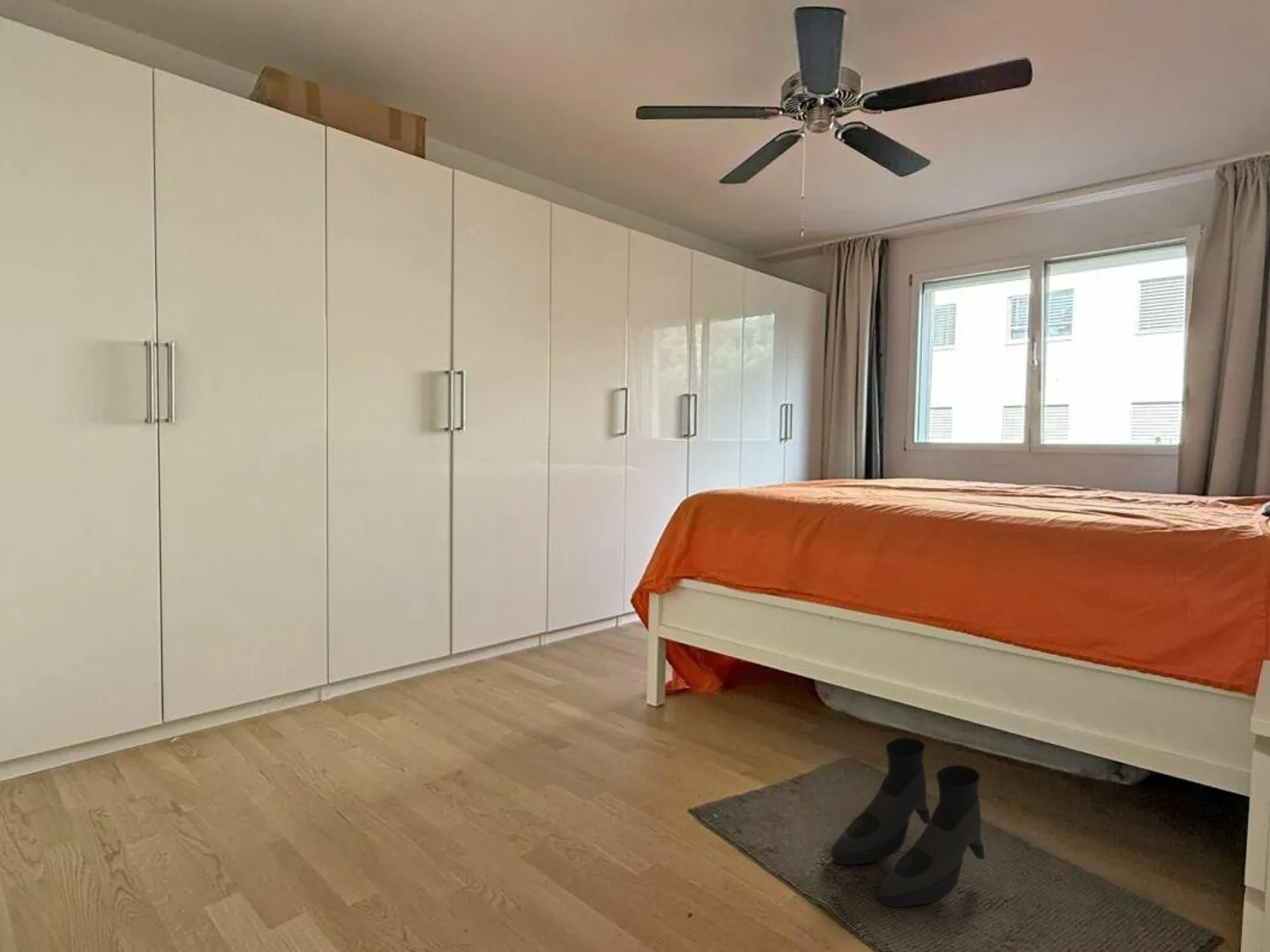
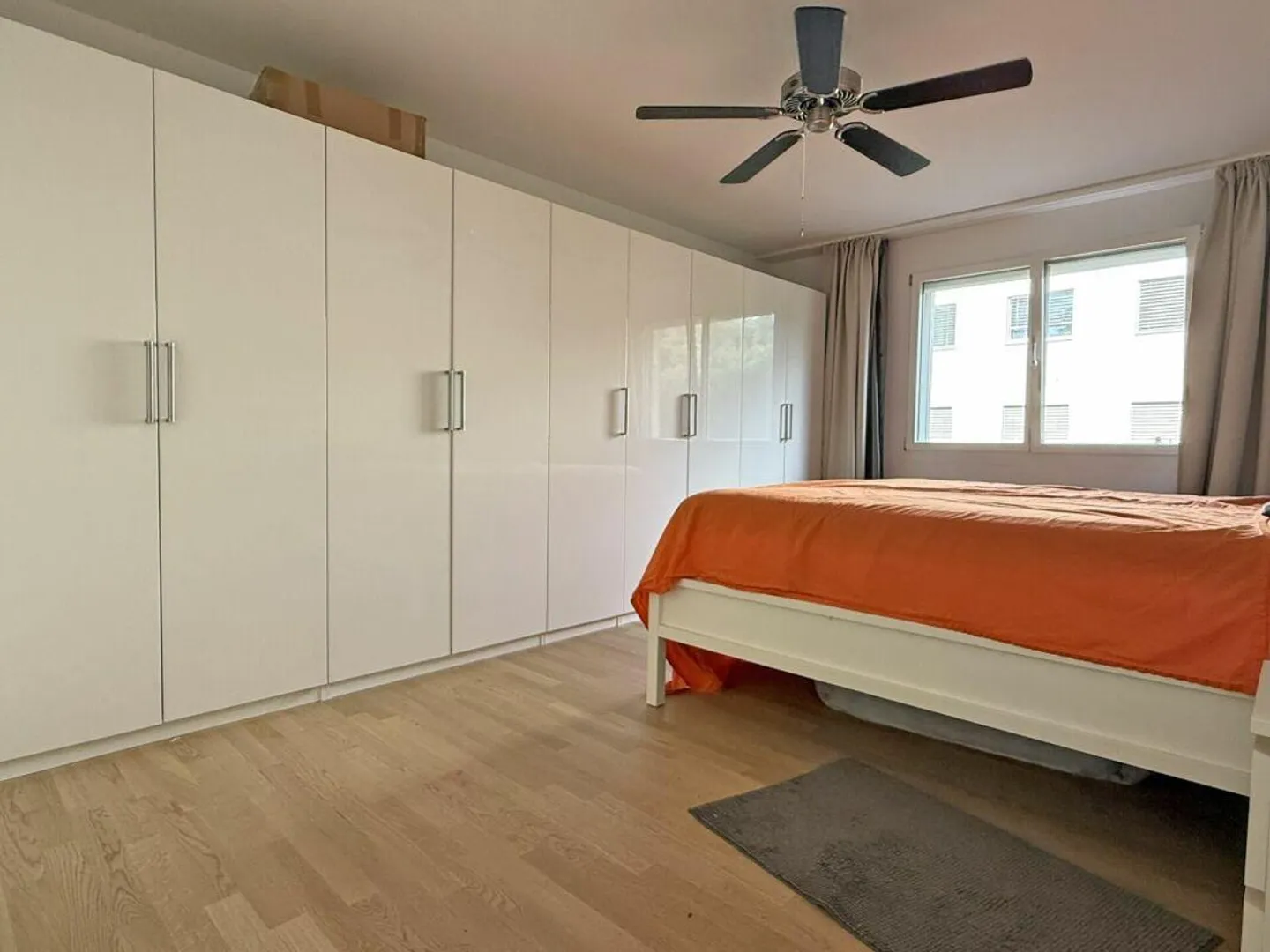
- boots (908, 811)
